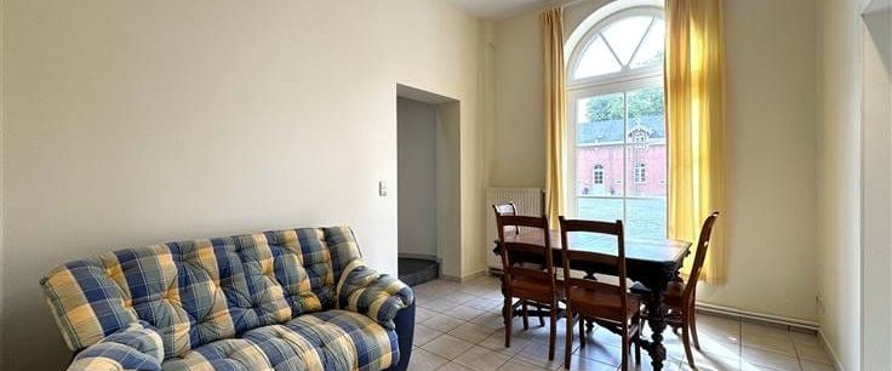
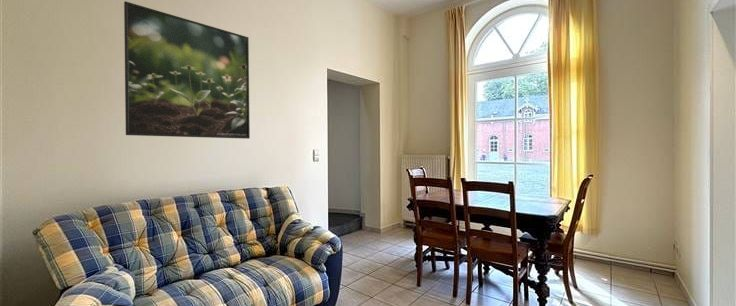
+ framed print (195, 79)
